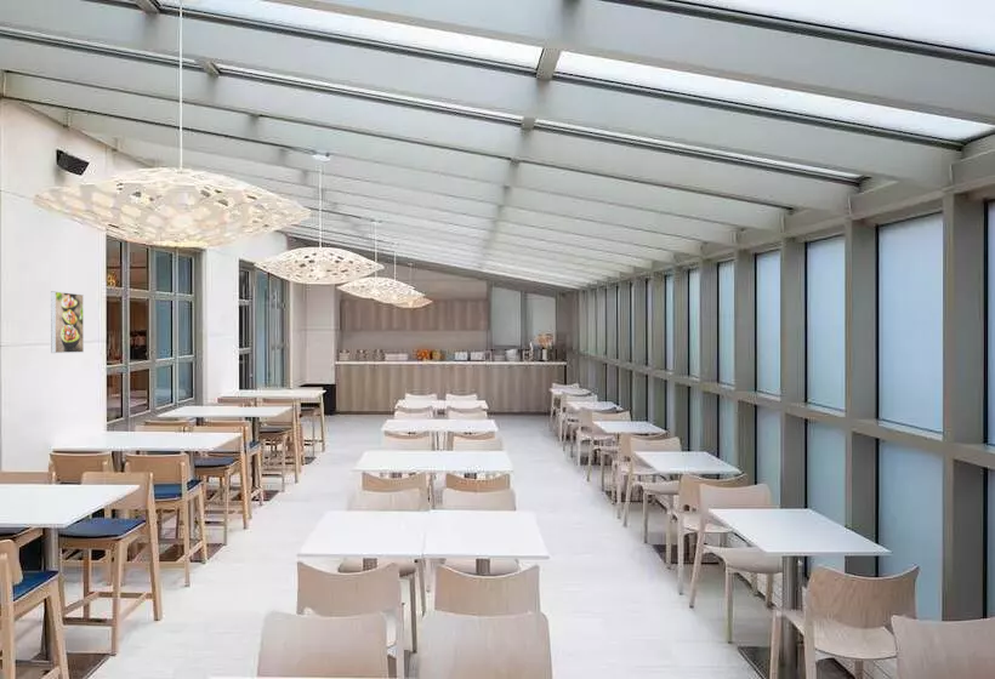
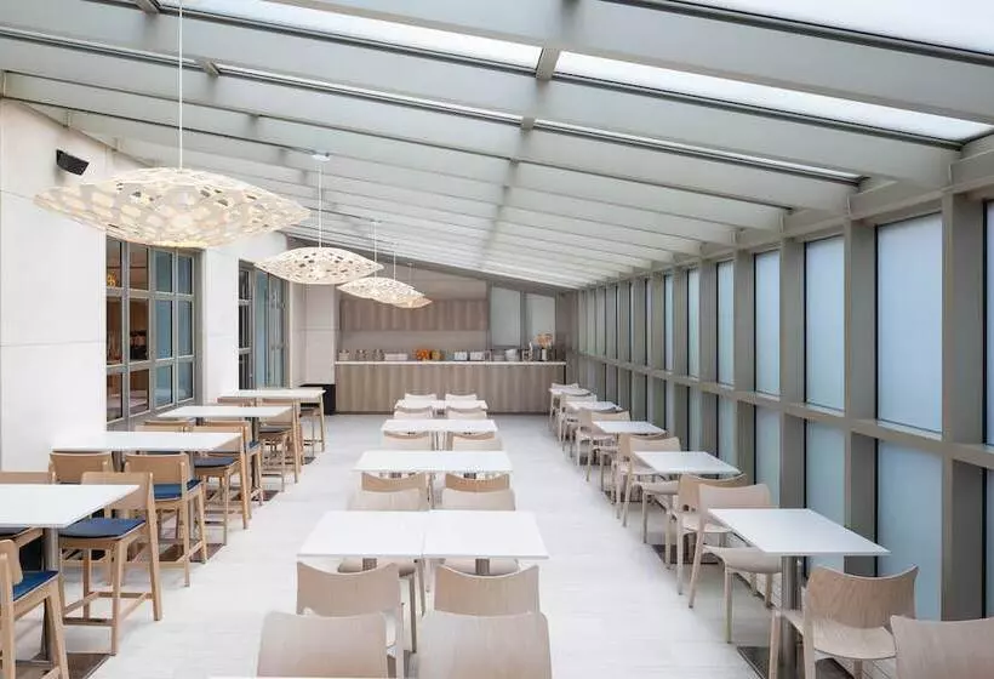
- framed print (67, 323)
